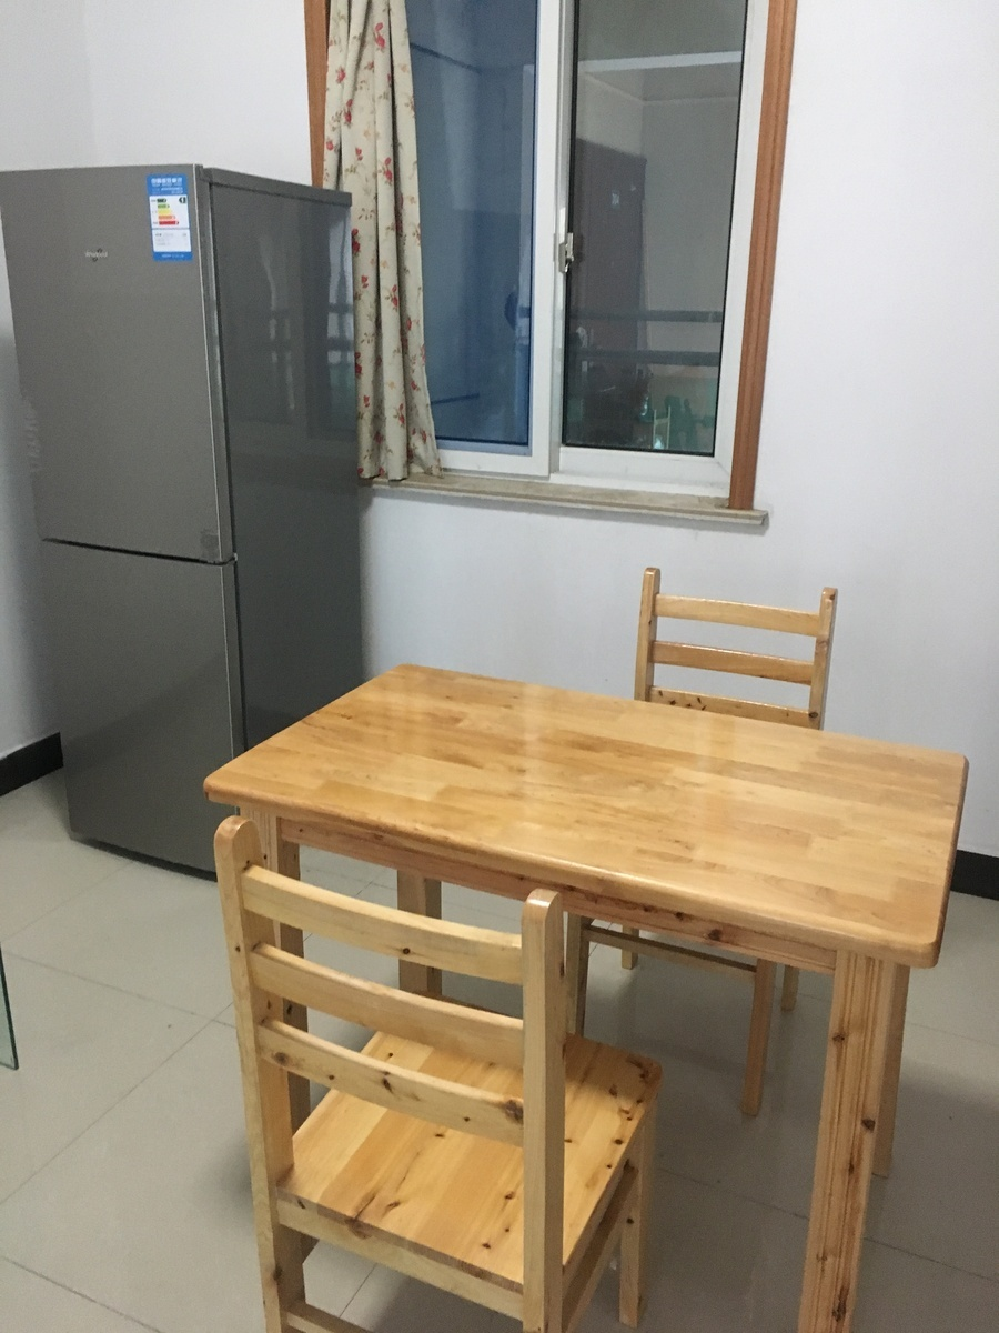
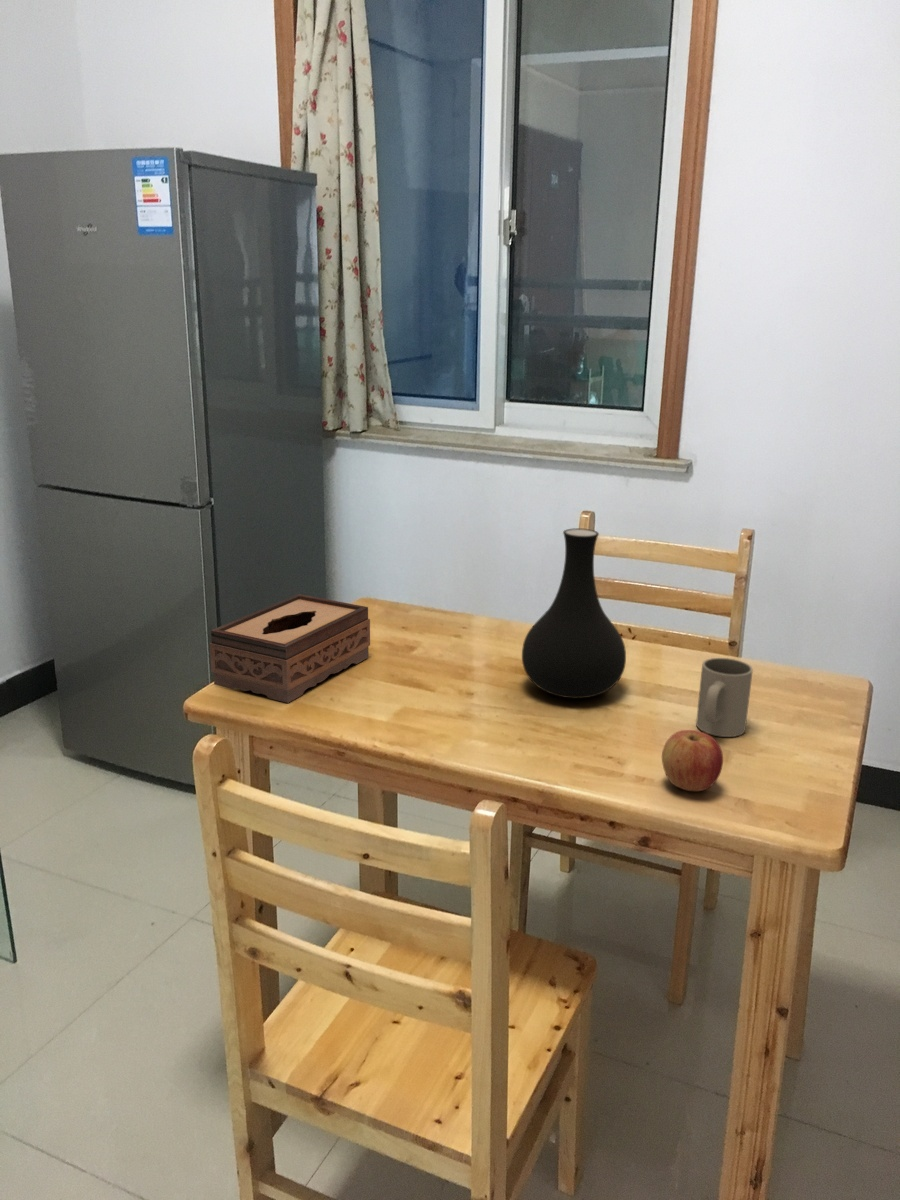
+ vase (576, 612)
+ tissue box (293, 644)
+ mug (720, 701)
+ apple (692, 760)
